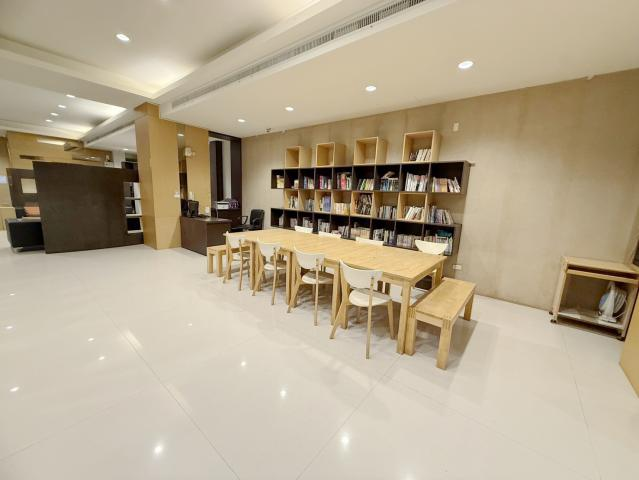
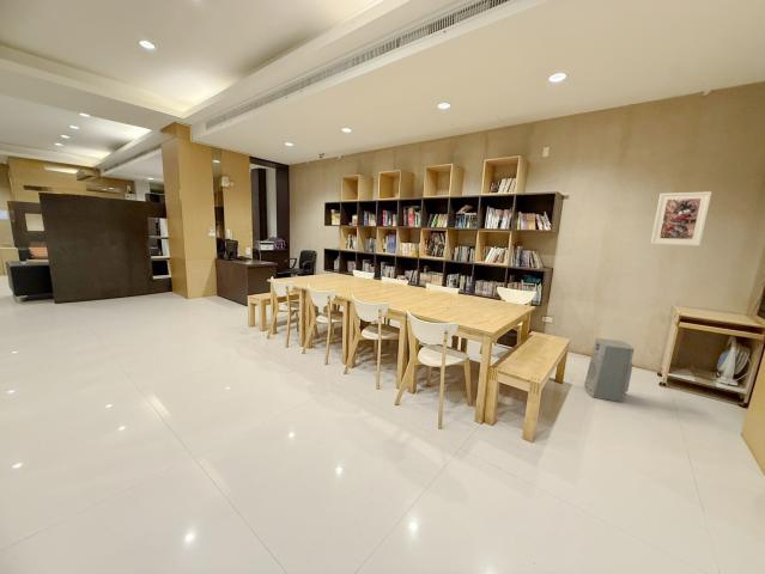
+ air purifier (608, 368)
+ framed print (679, 219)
